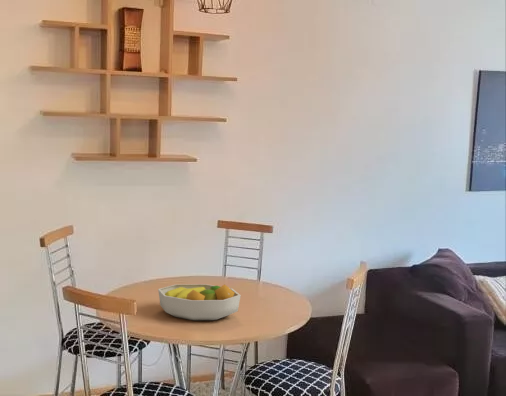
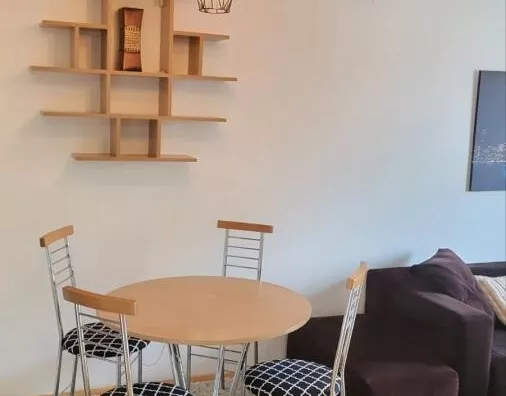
- fruit bowl (198, 298)
